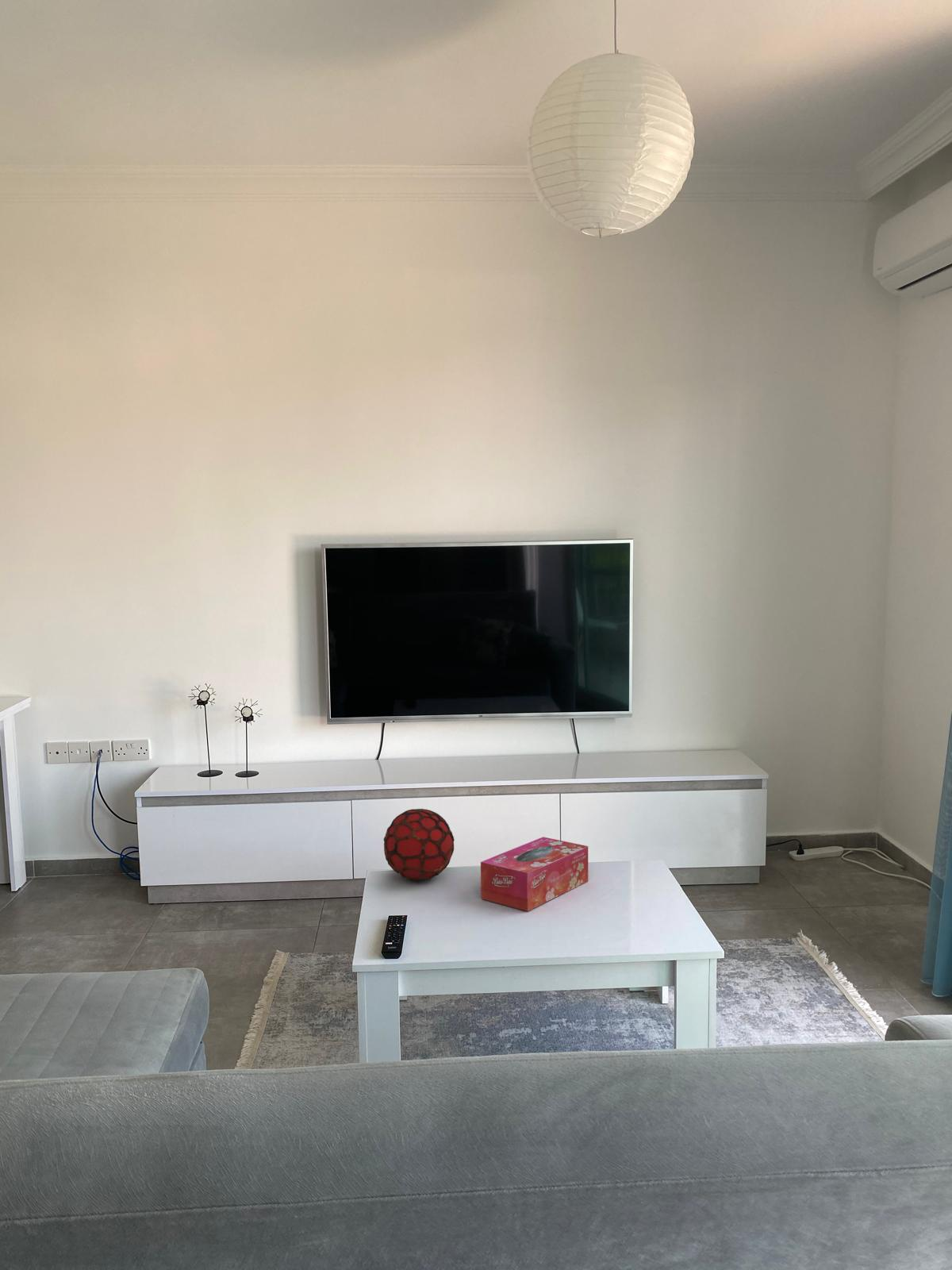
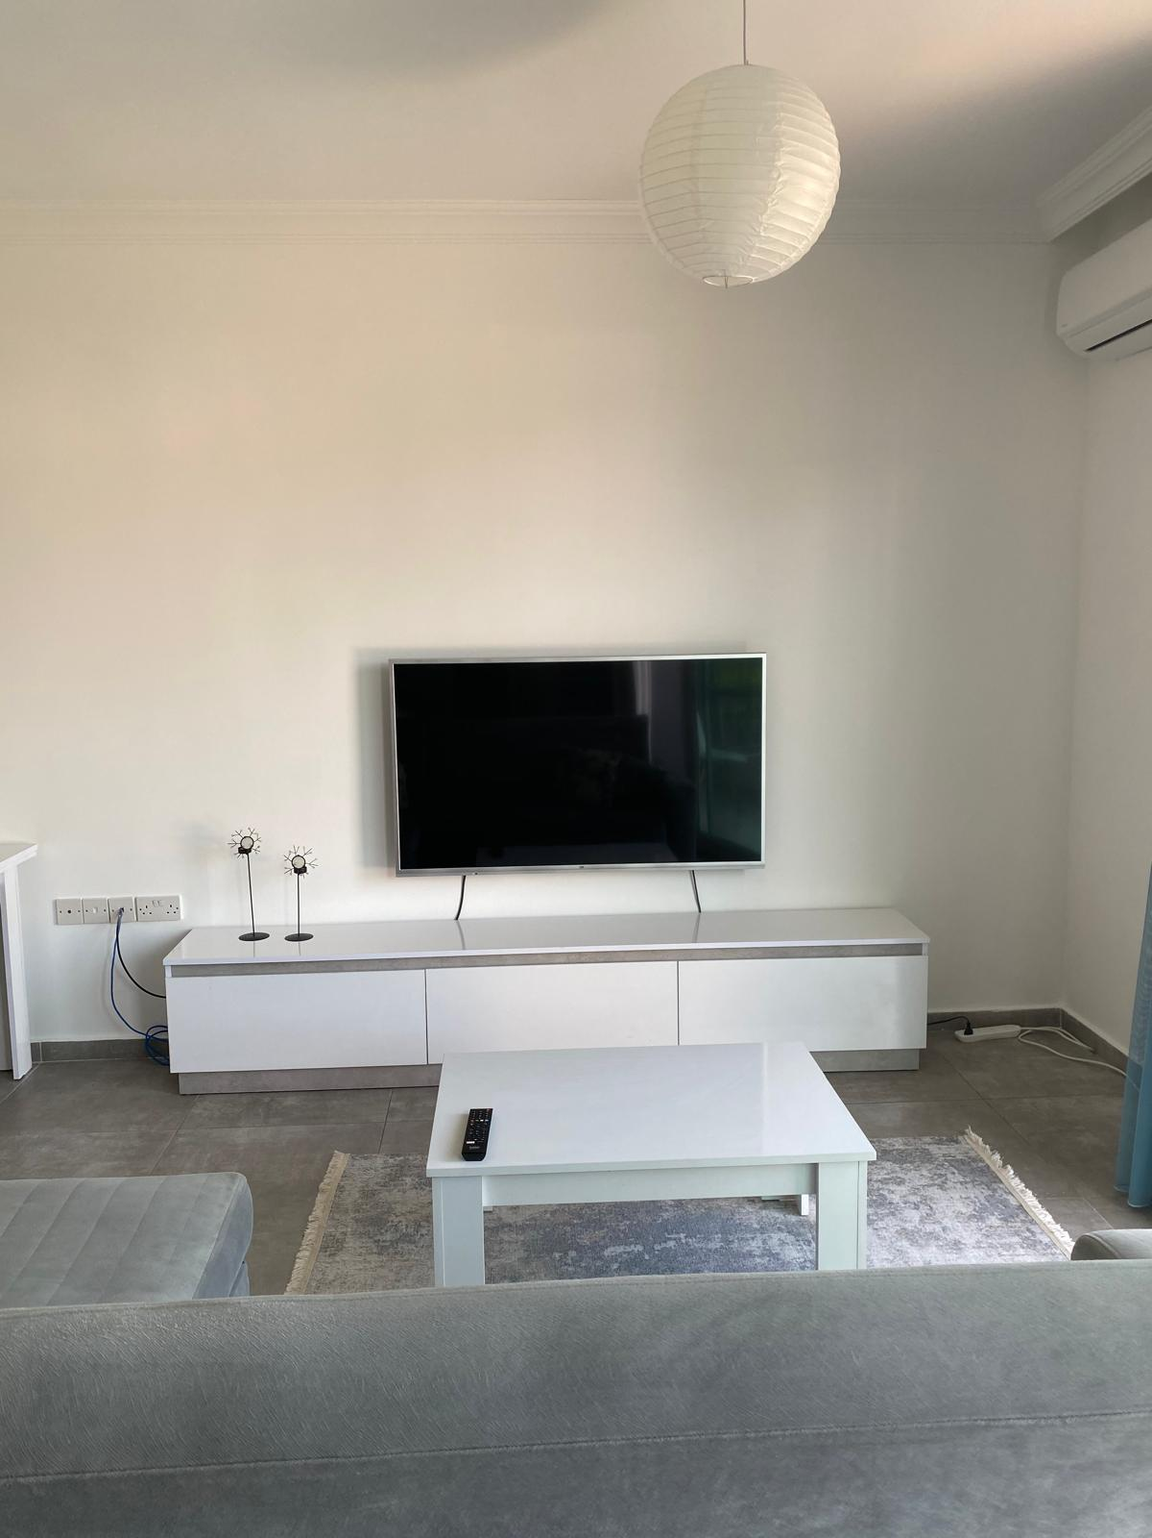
- decorative orb (418, 844)
- tissue box (536, 872)
